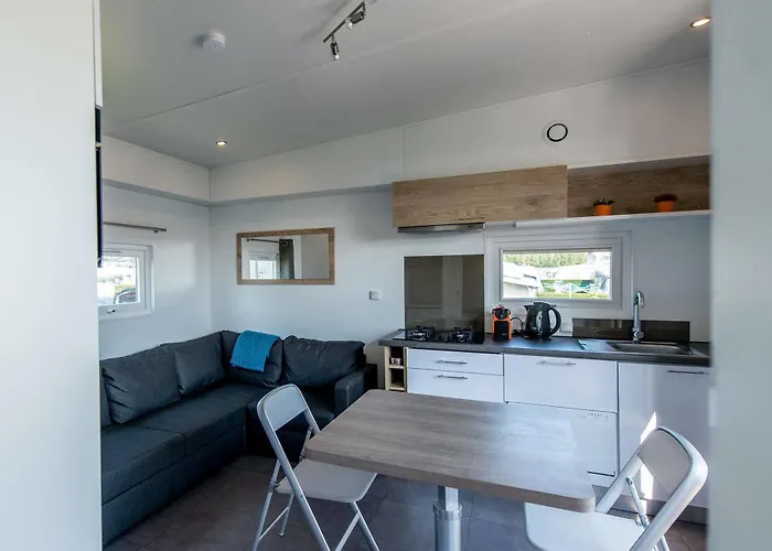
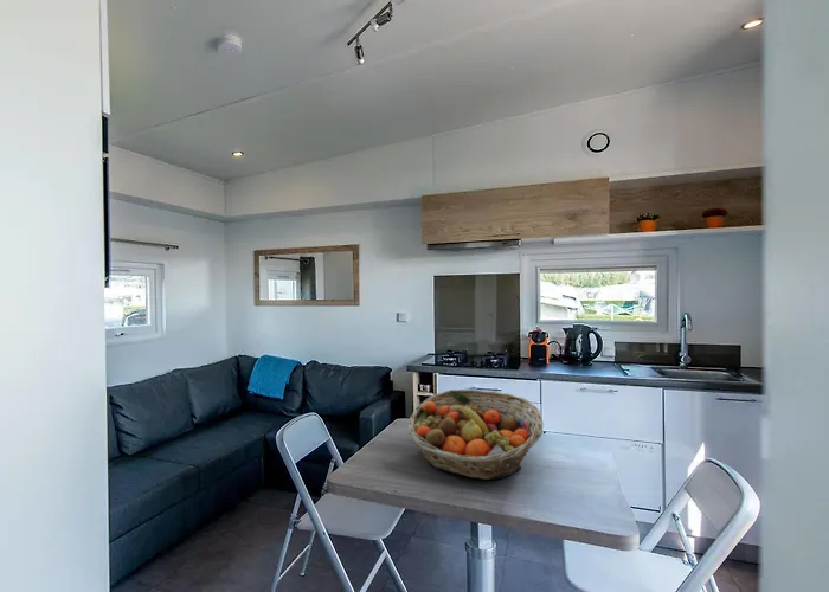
+ fruit basket (473, 430)
